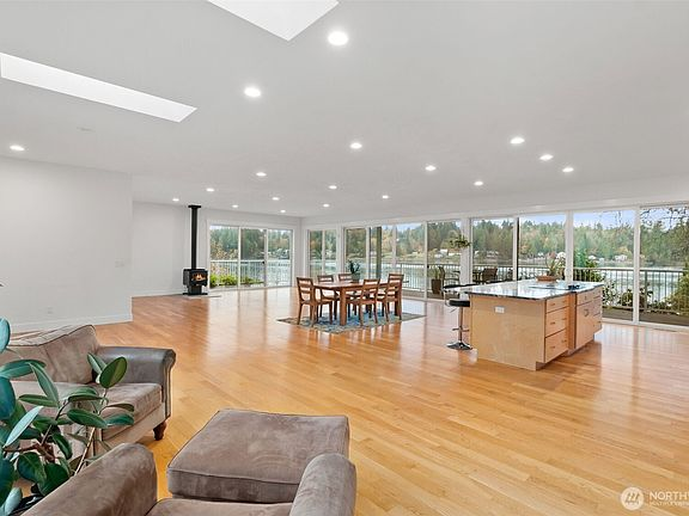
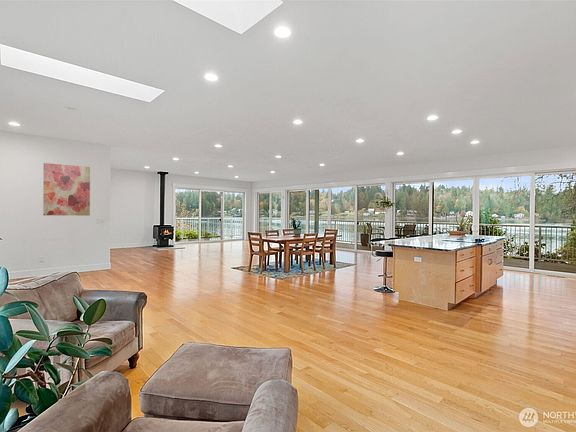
+ wall art (67, 190)
